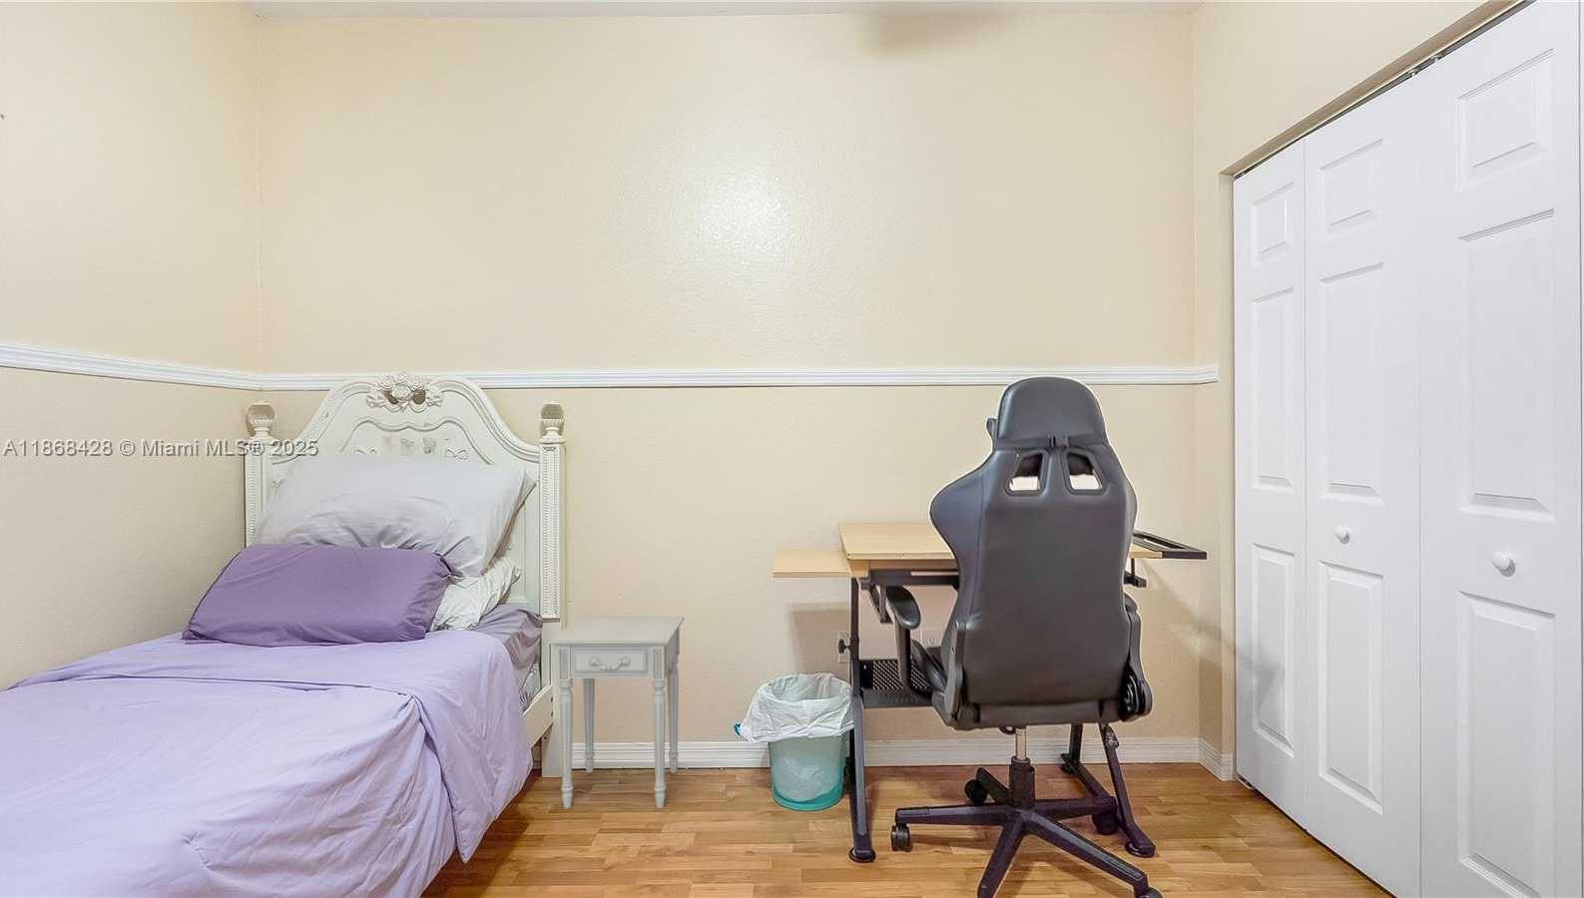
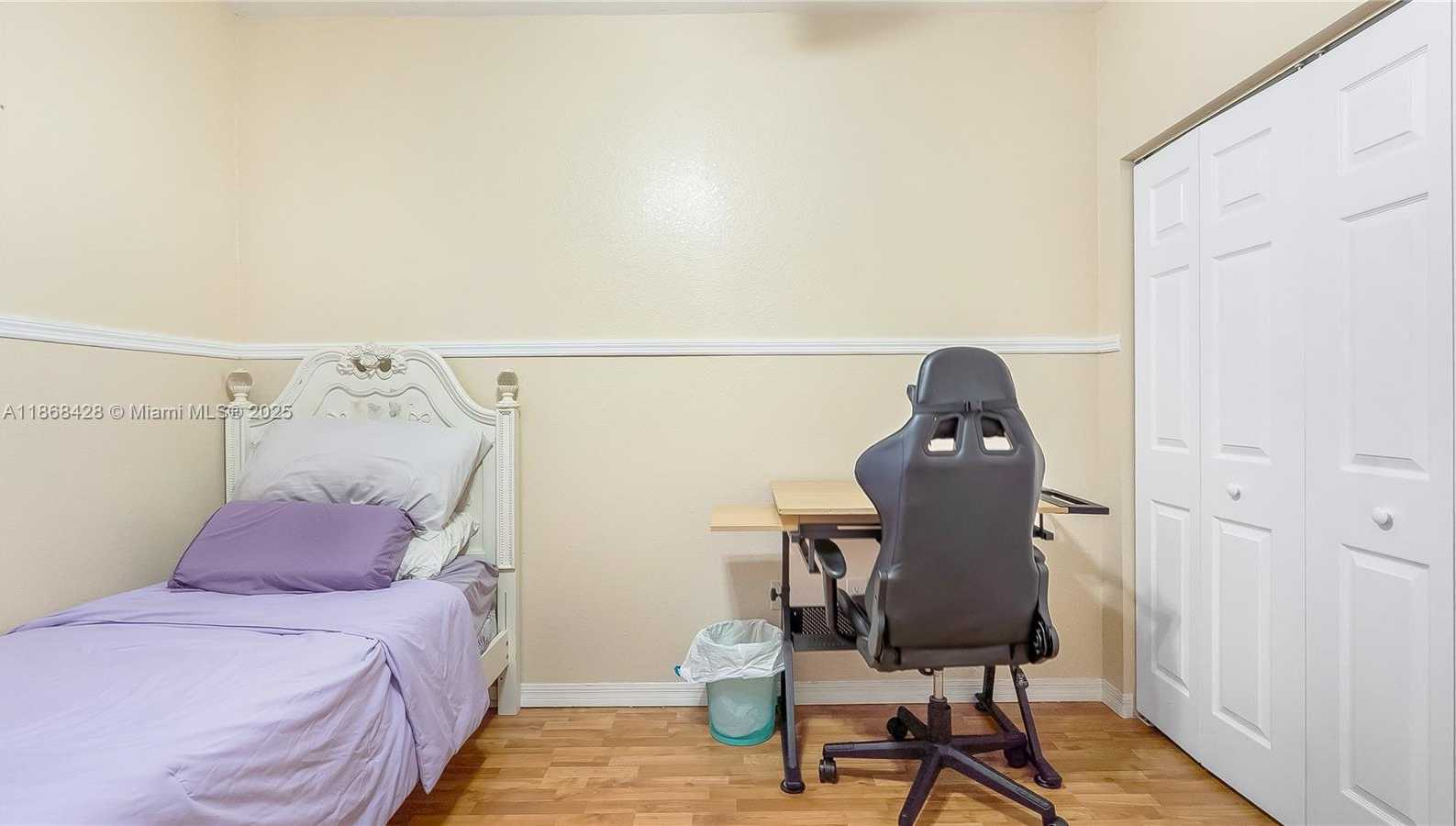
- nightstand (594, 703)
